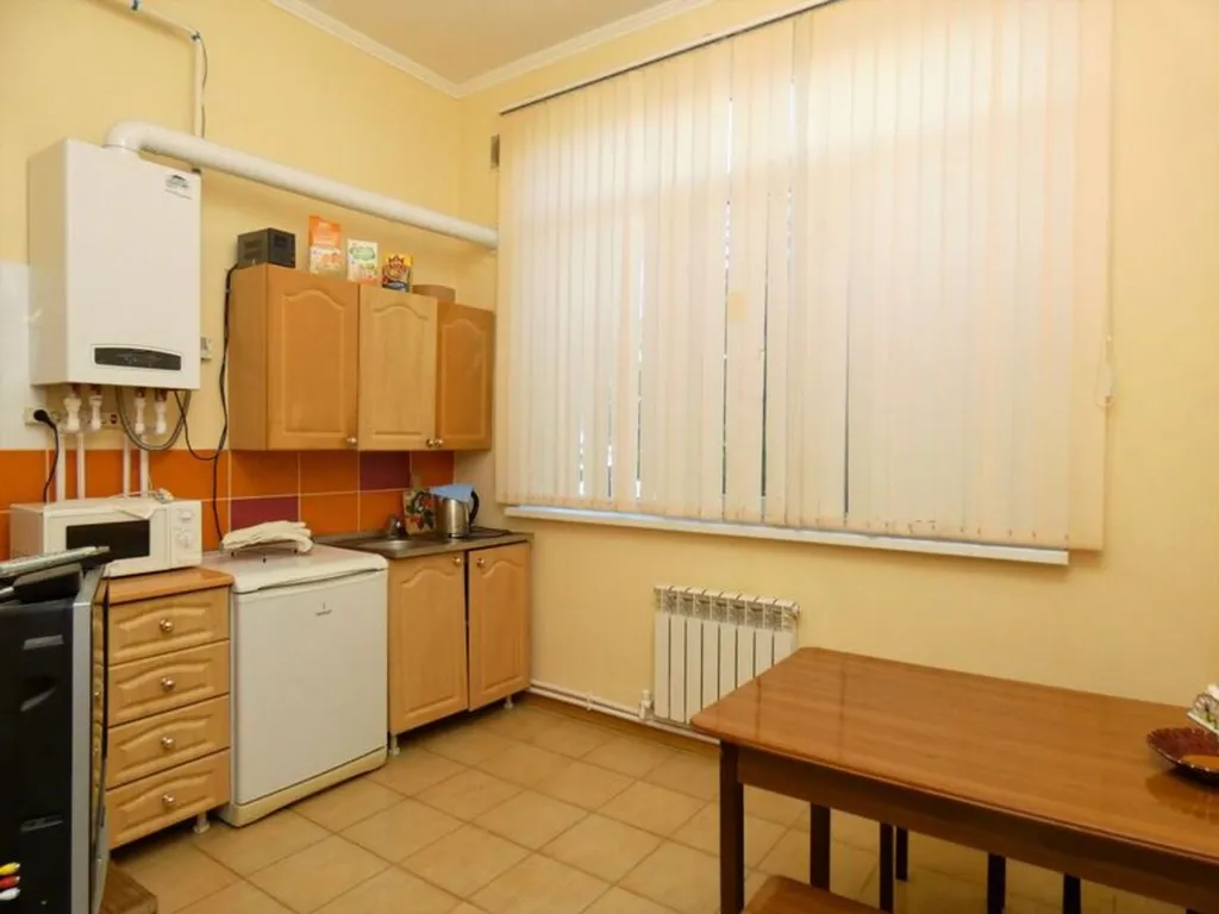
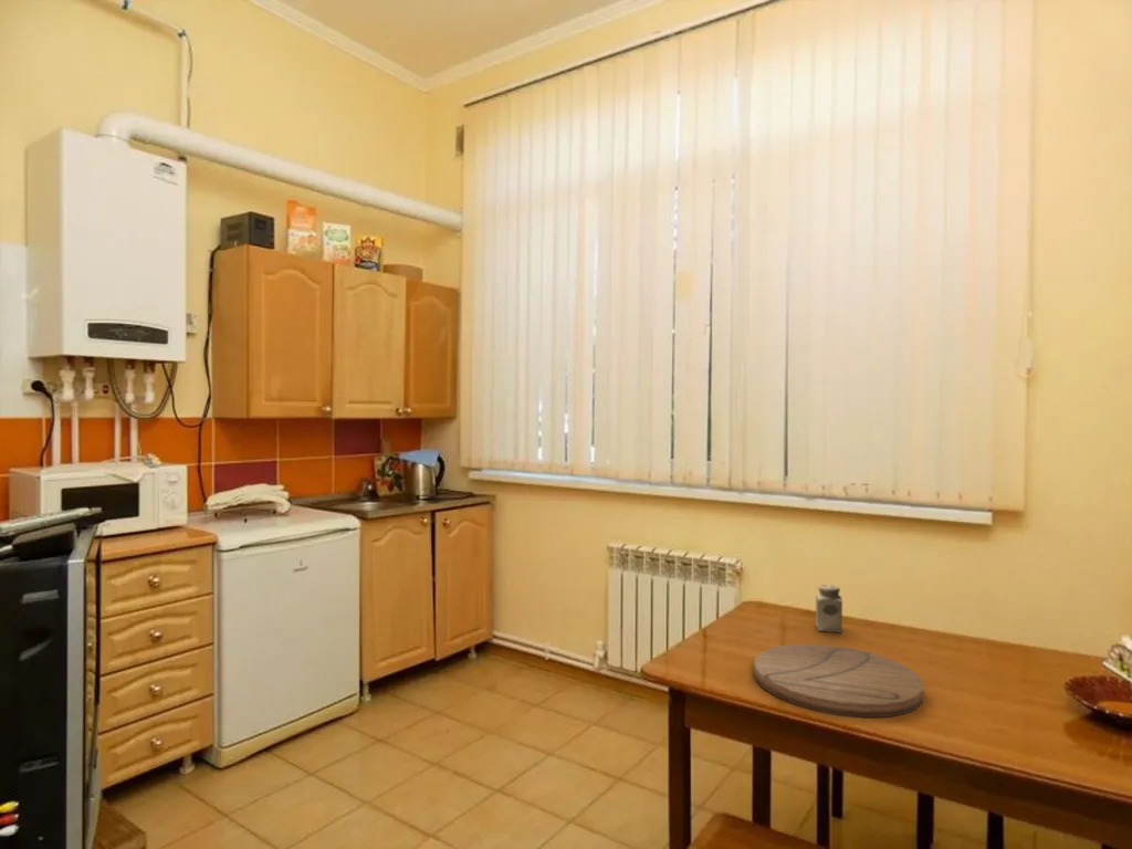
+ salt shaker (828, 607)
+ cutting board (835, 677)
